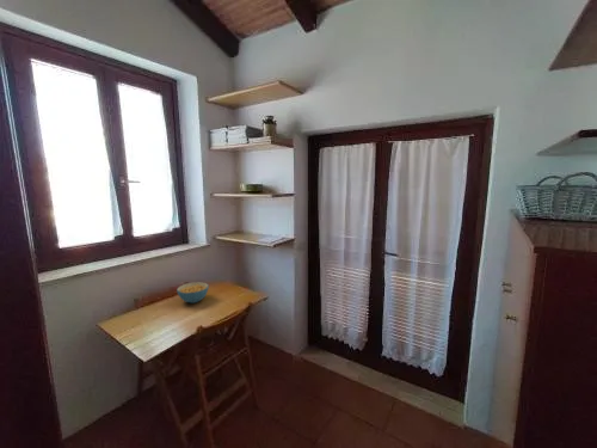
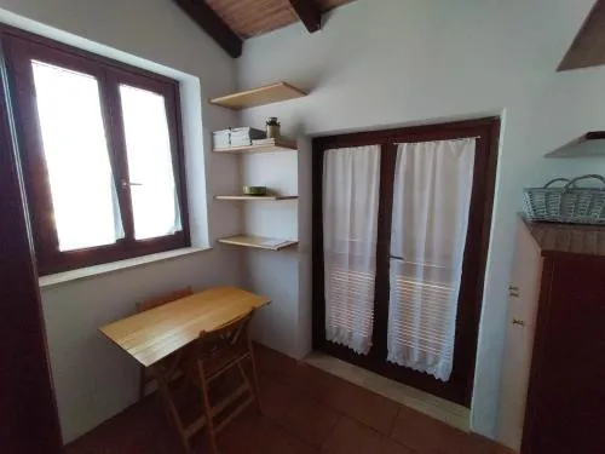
- cereal bowl (193, 294)
